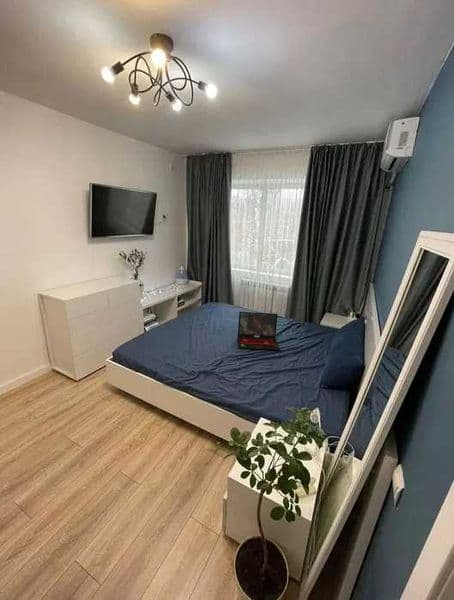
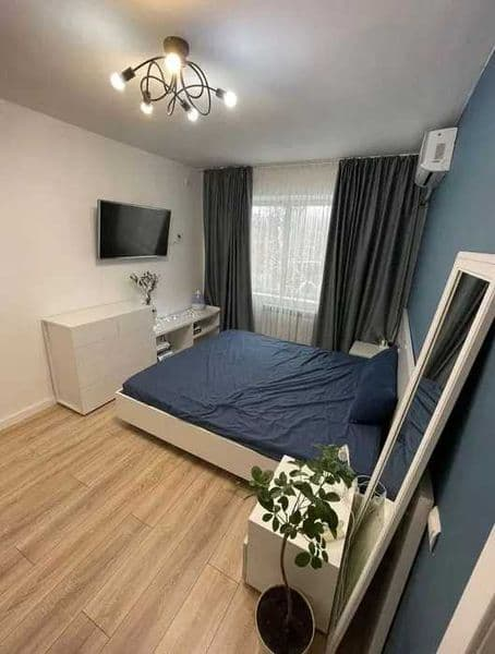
- laptop (258, 330)
